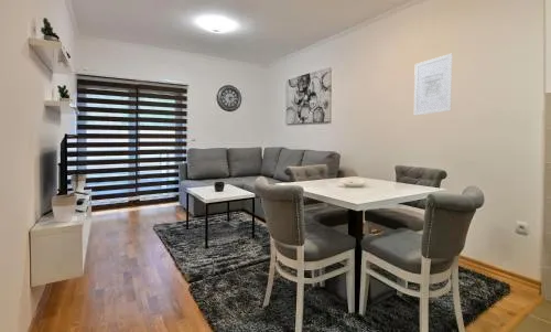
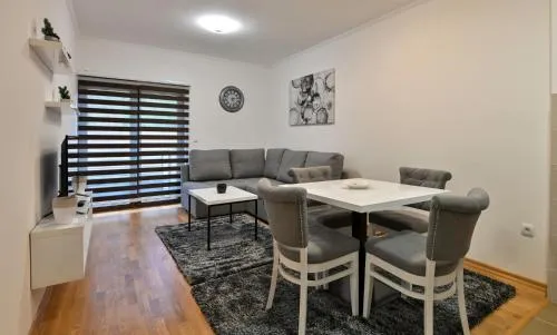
- wall art (432, 86)
